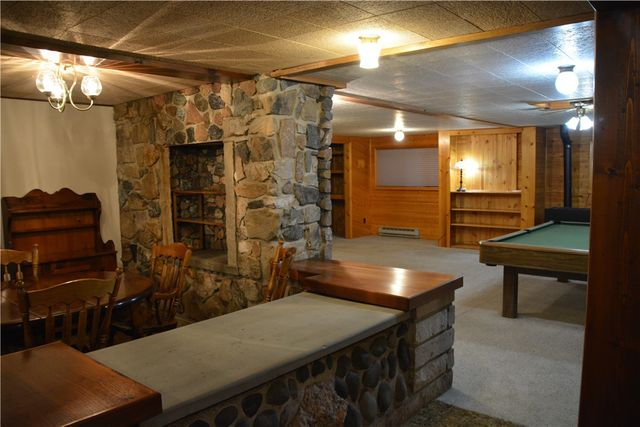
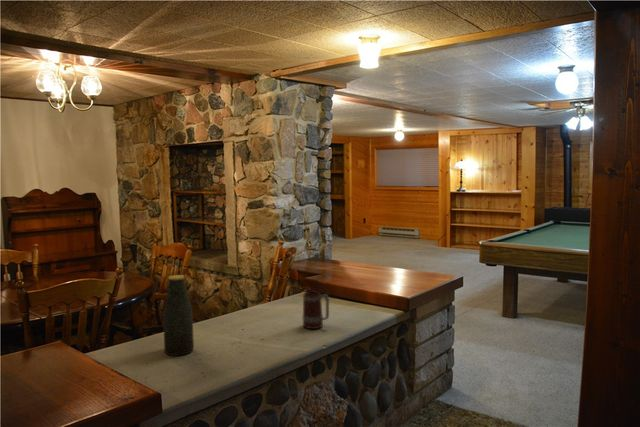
+ beer mug (316, 310)
+ bottle (177, 313)
